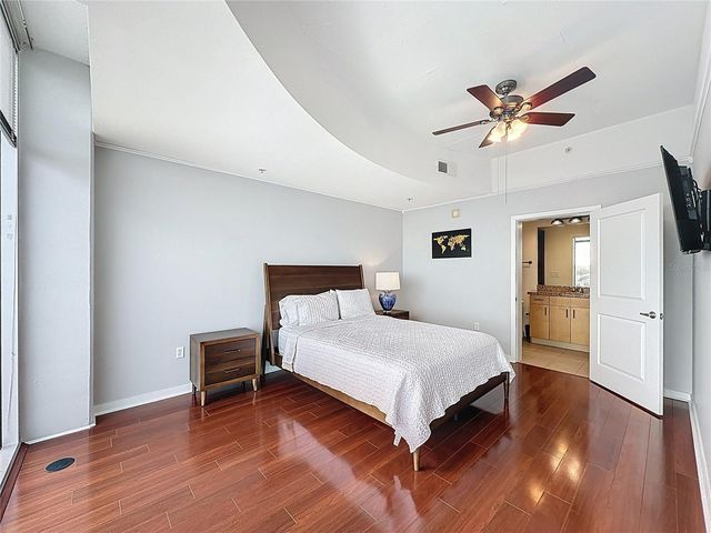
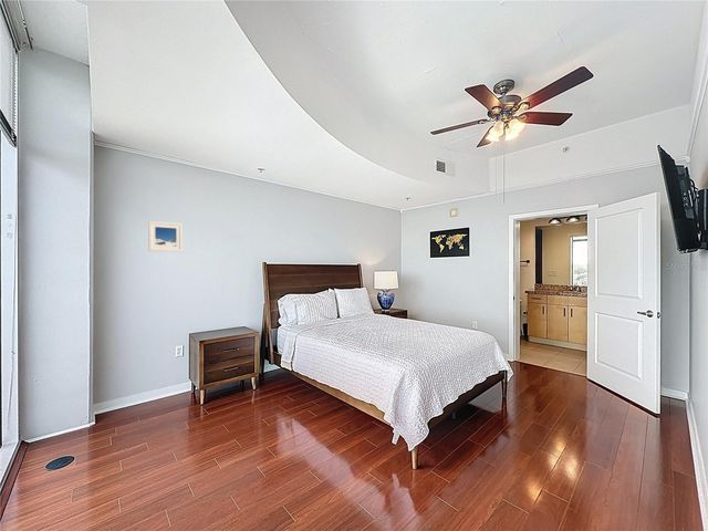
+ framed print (166, 237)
